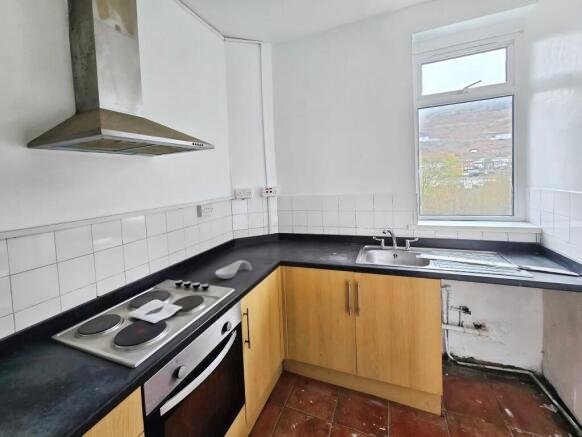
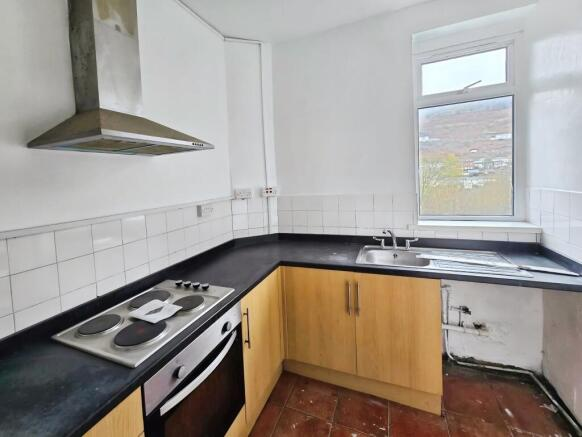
- spoon rest (234, 268)
